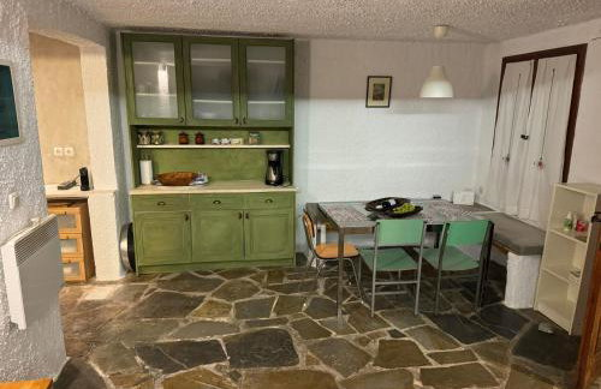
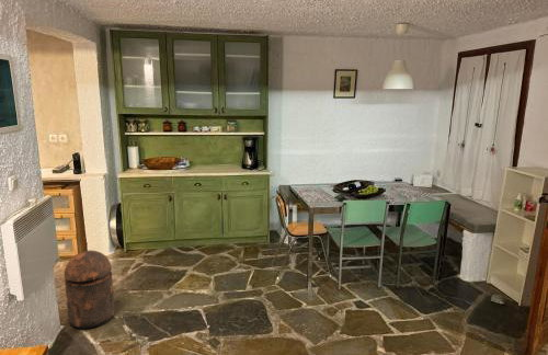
+ trash can (89, 285)
